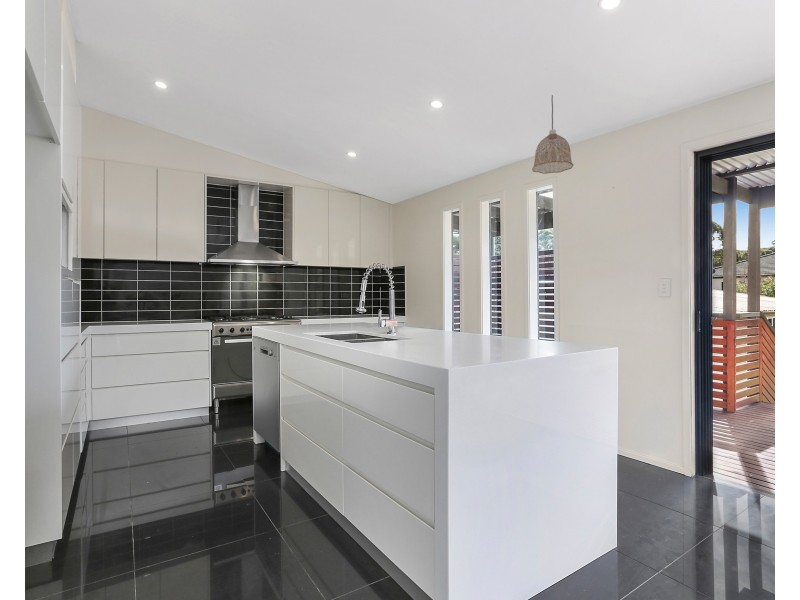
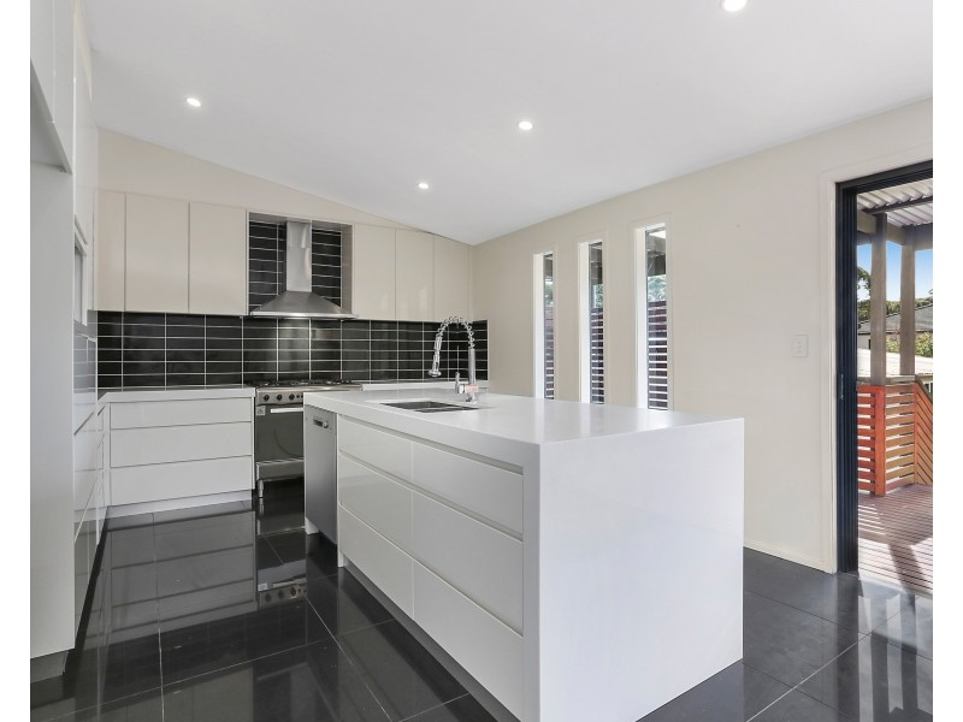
- pendant lamp (552, 131)
